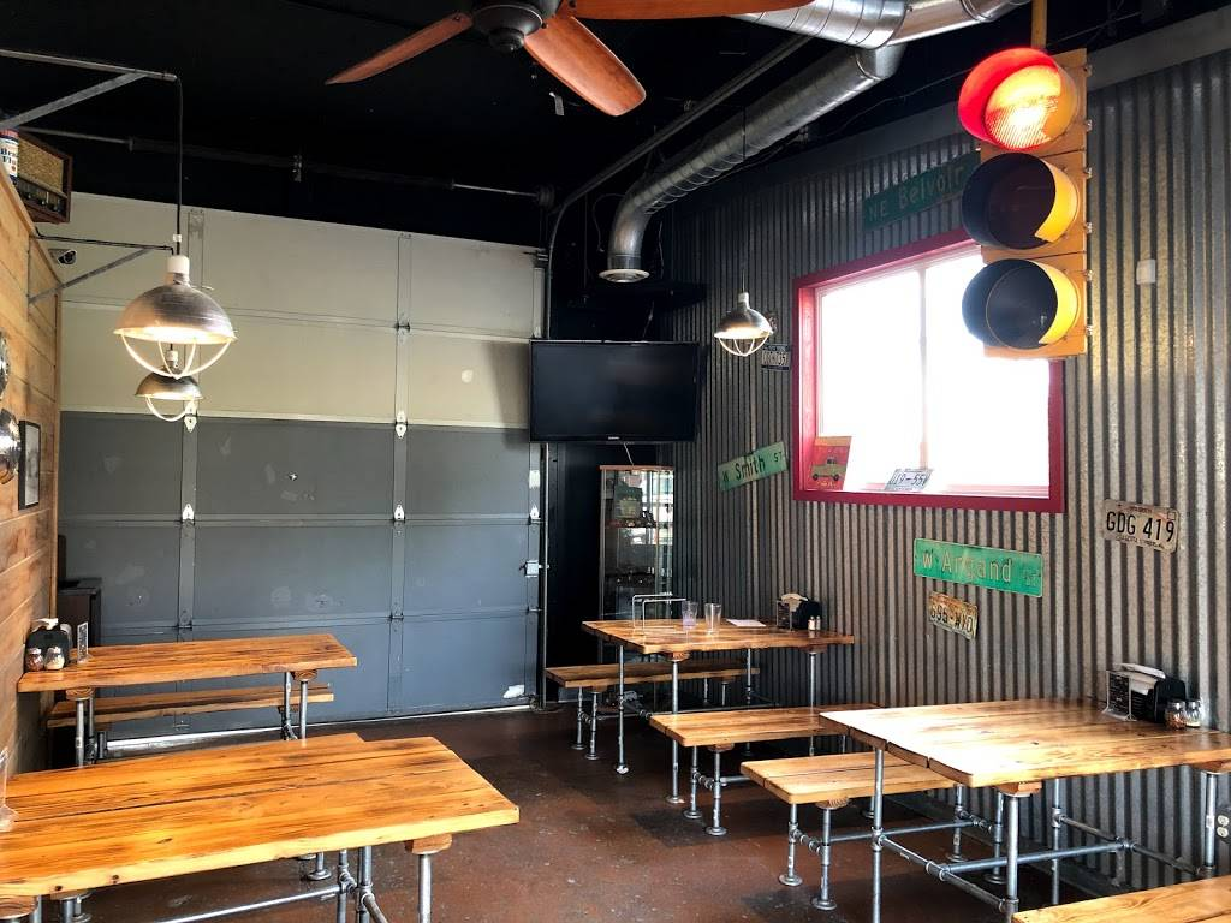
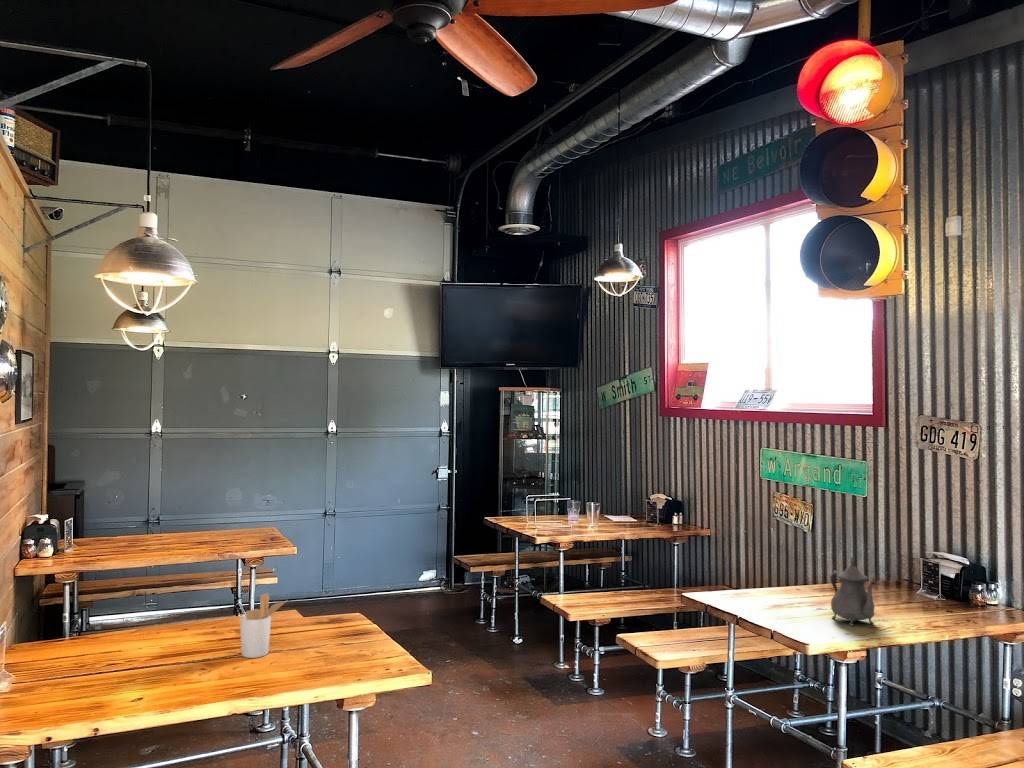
+ utensil holder (263, 625)
+ teapot (852, 588)
